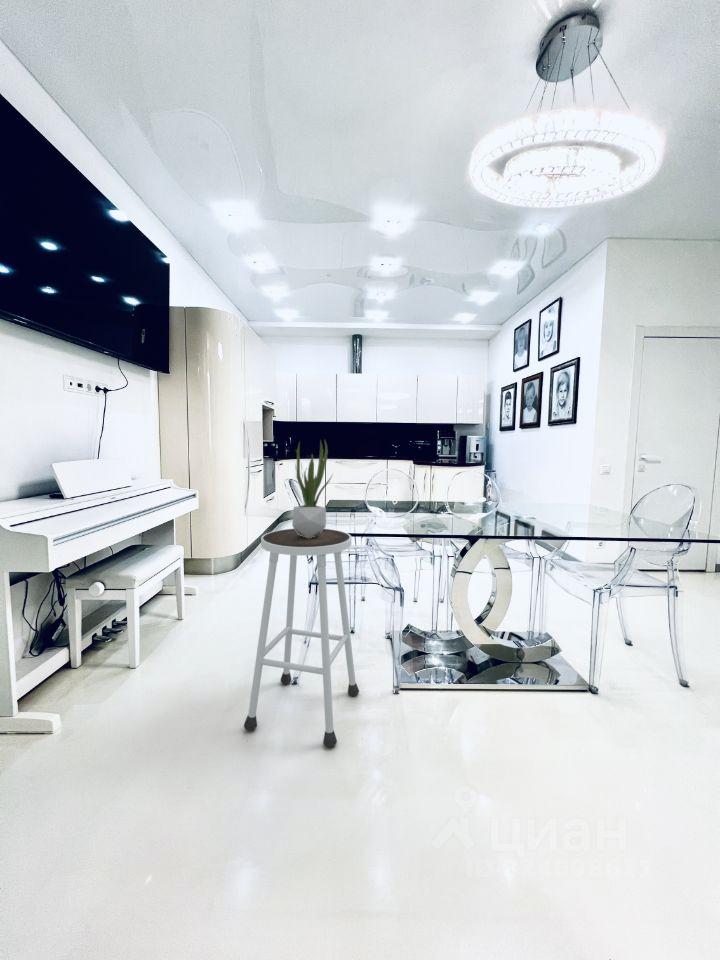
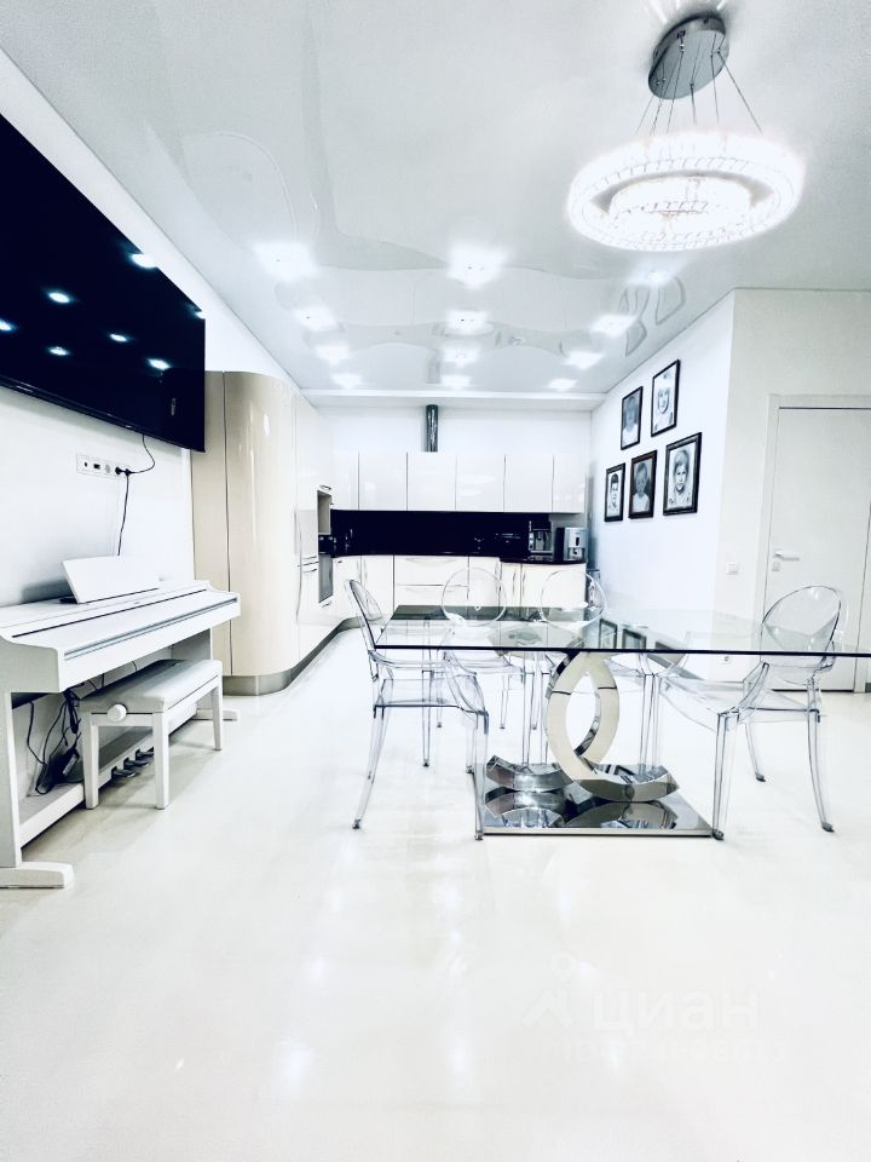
- potted plant (312, 487)
- stool (303, 630)
